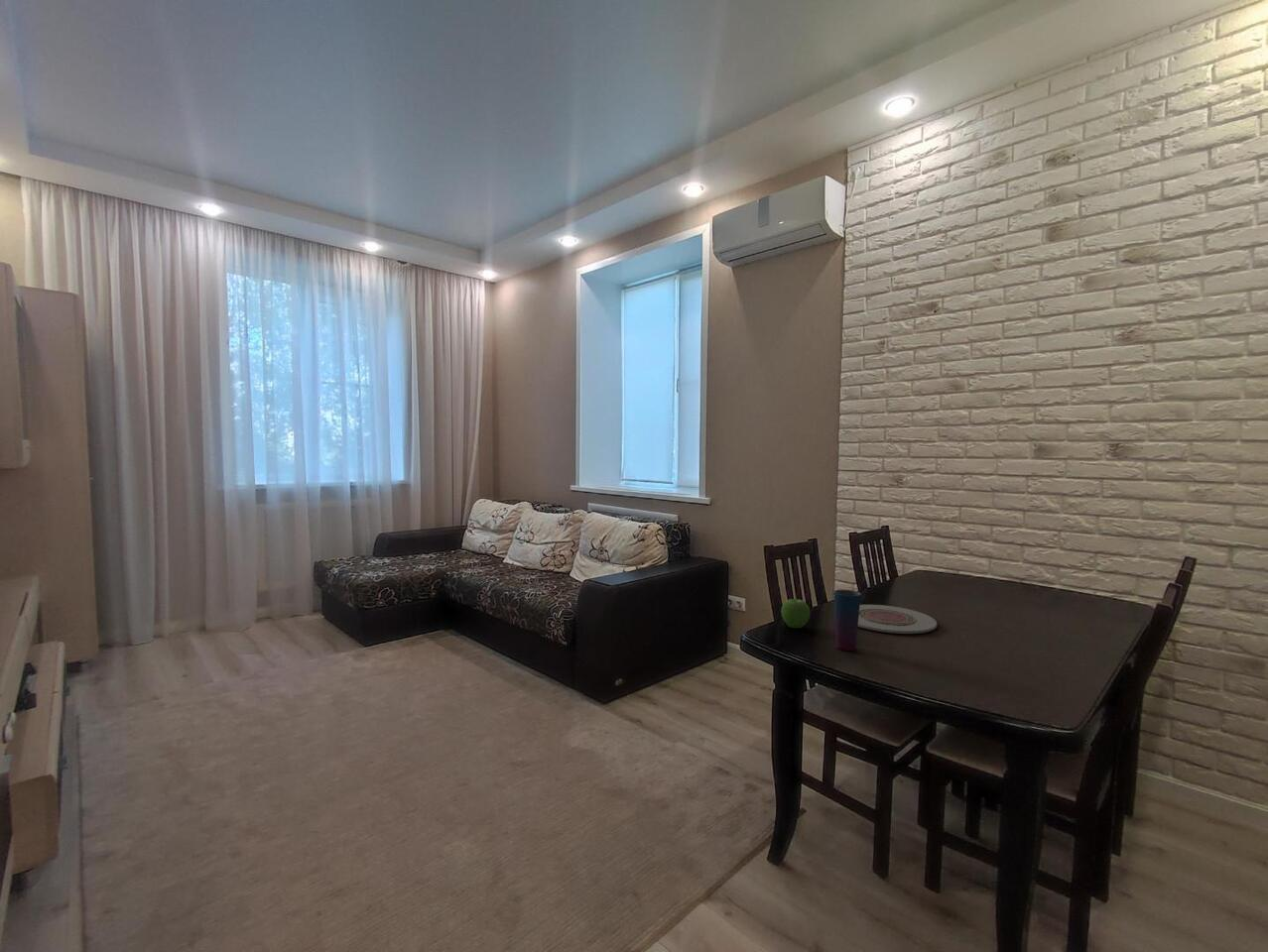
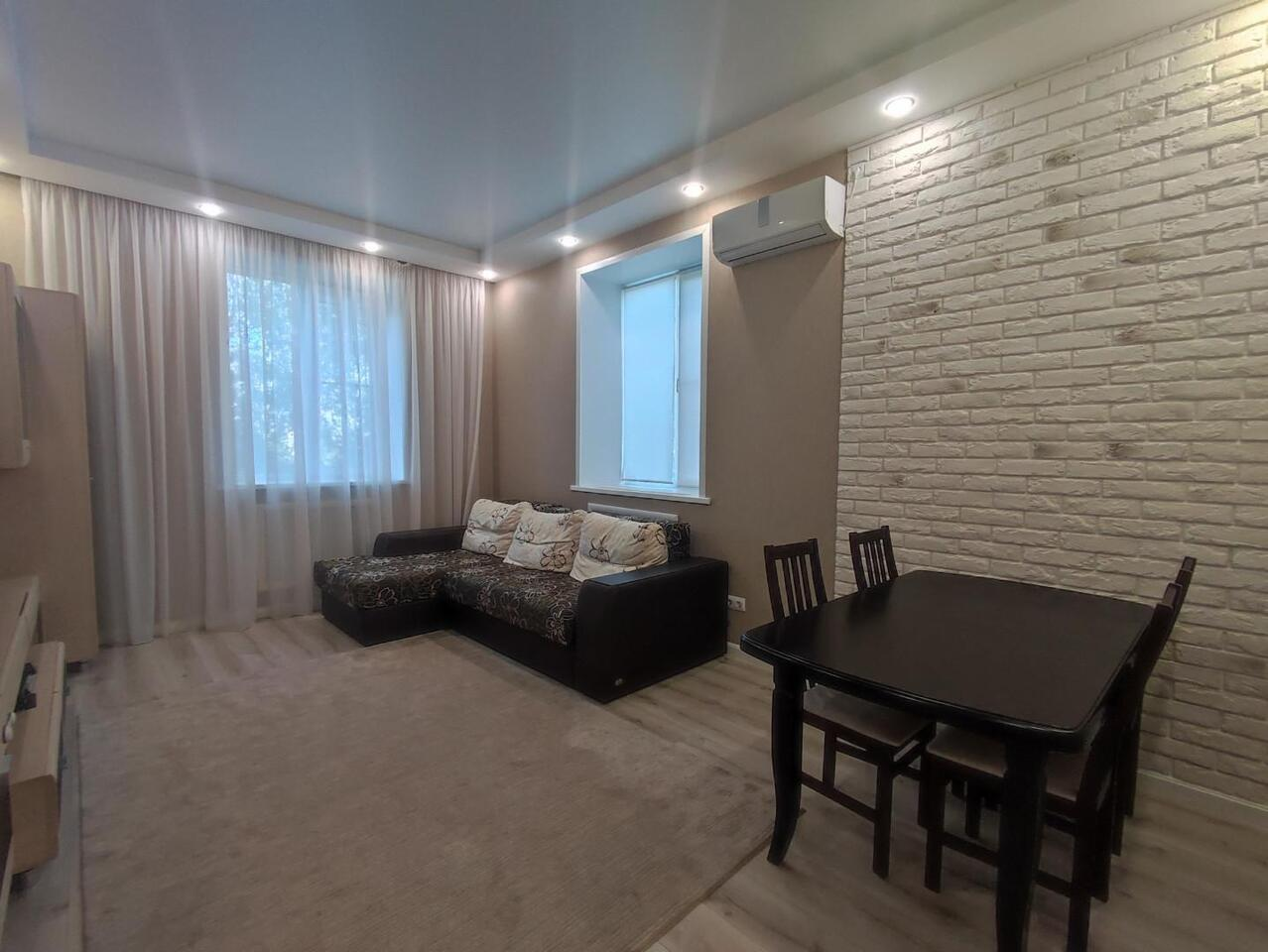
- fruit (795, 613)
- cup (846, 620)
- plate (886, 617)
